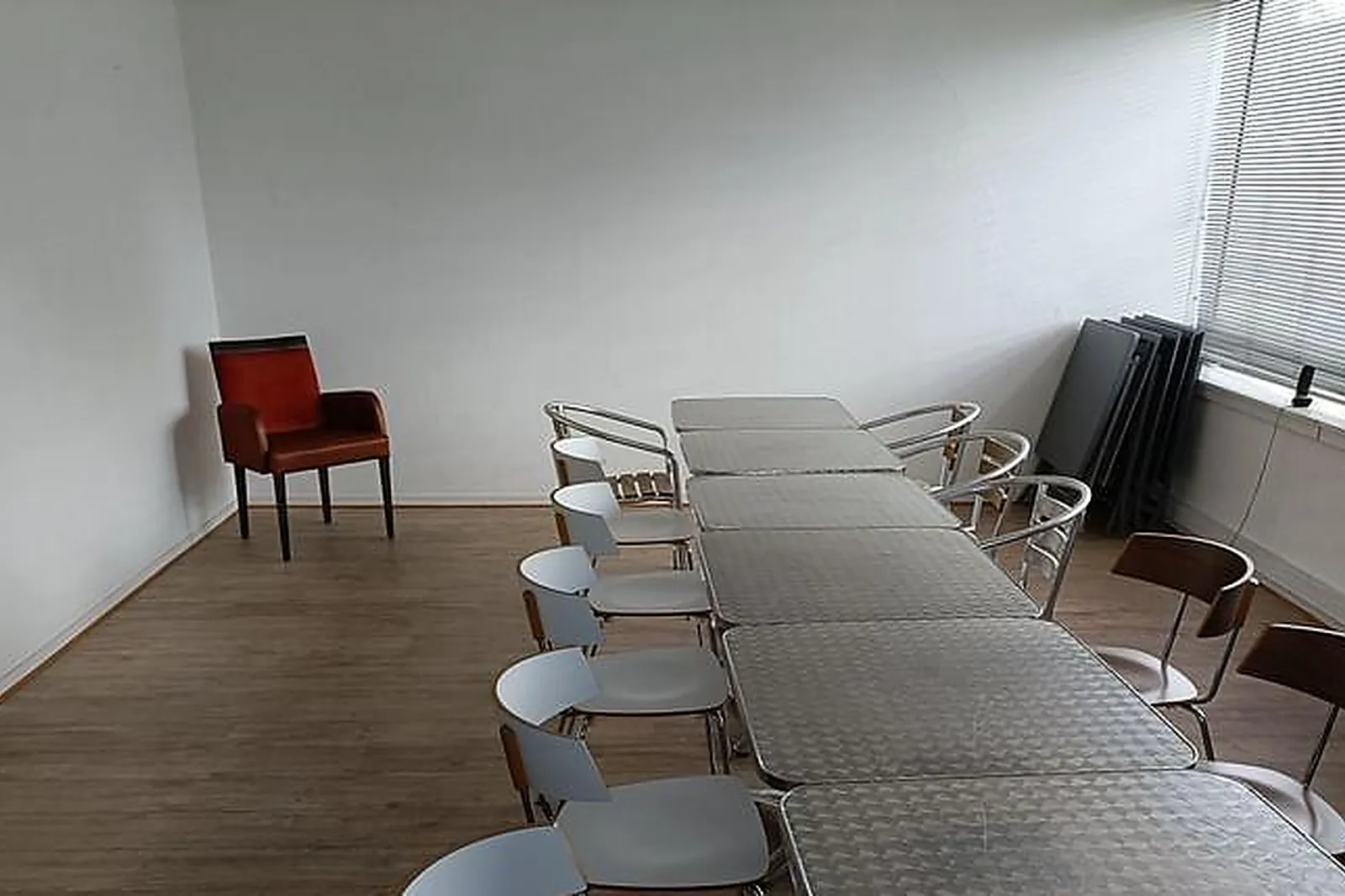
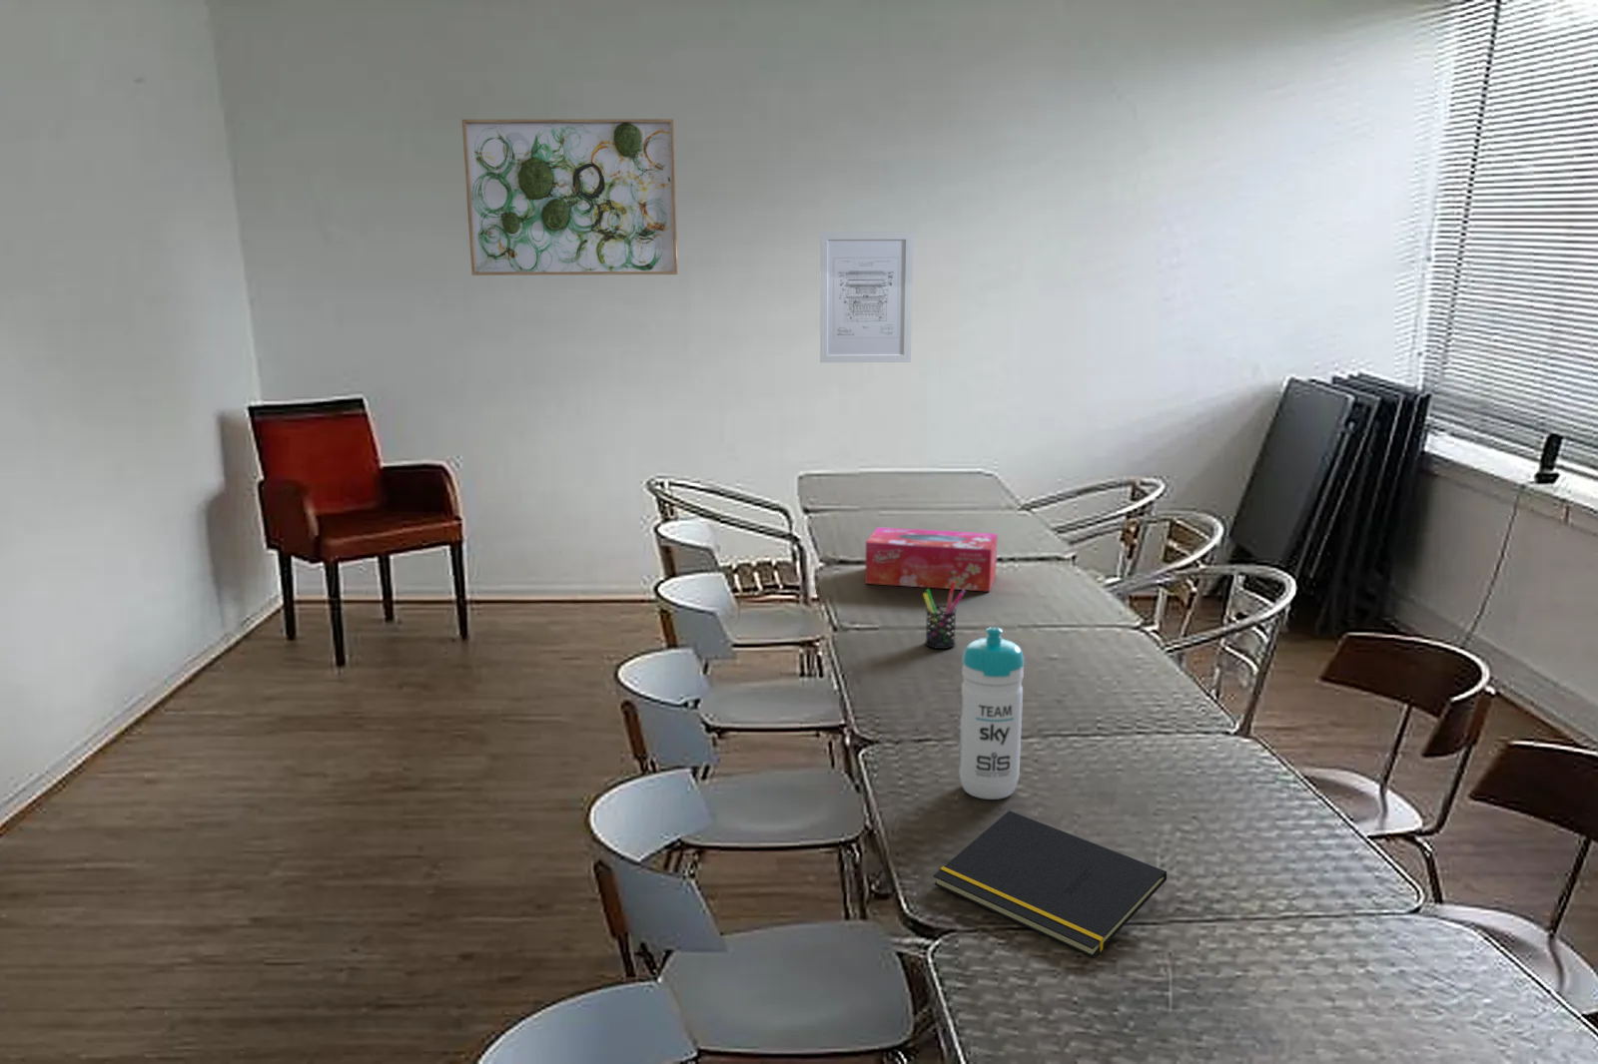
+ tissue box (931, 558)
+ water bottle (991, 710)
+ pen holder (940, 613)
+ notepad (1048, 878)
+ wall art (866, 297)
+ wall art (571, 197)
